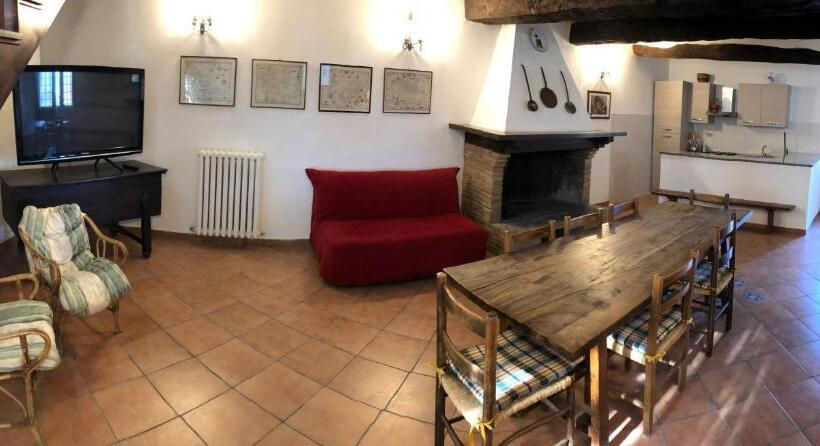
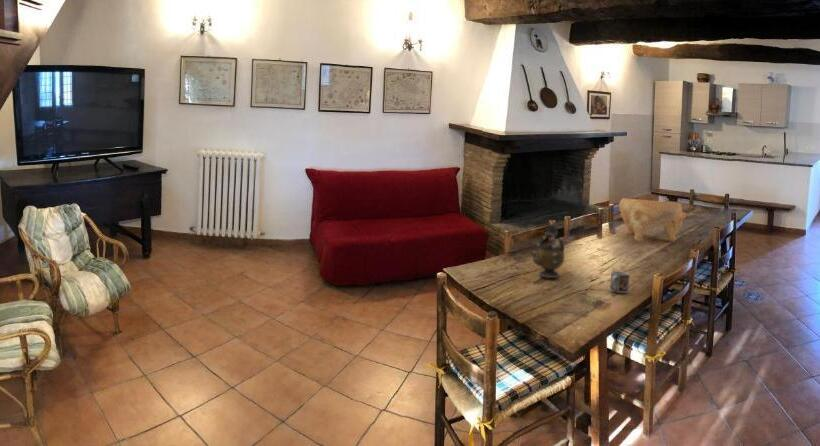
+ decorative bowl (651, 219)
+ cup (618, 282)
+ teapot (553, 248)
